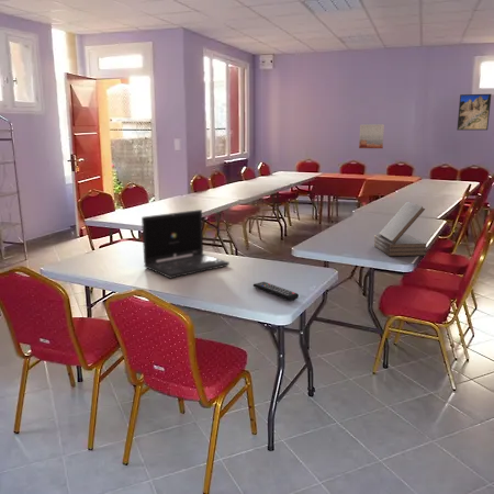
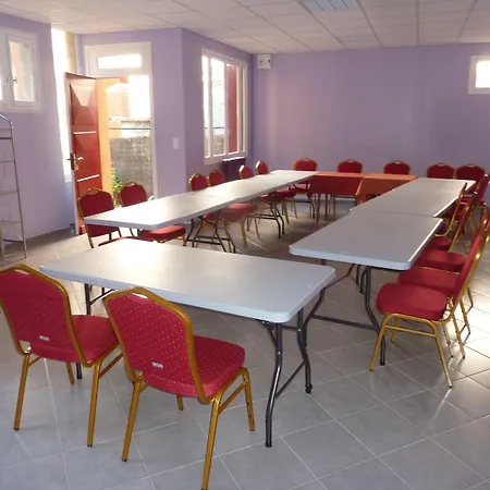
- book (400, 227)
- wall art (371, 136)
- remote control (274, 290)
- laptop (186, 242)
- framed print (473, 112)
